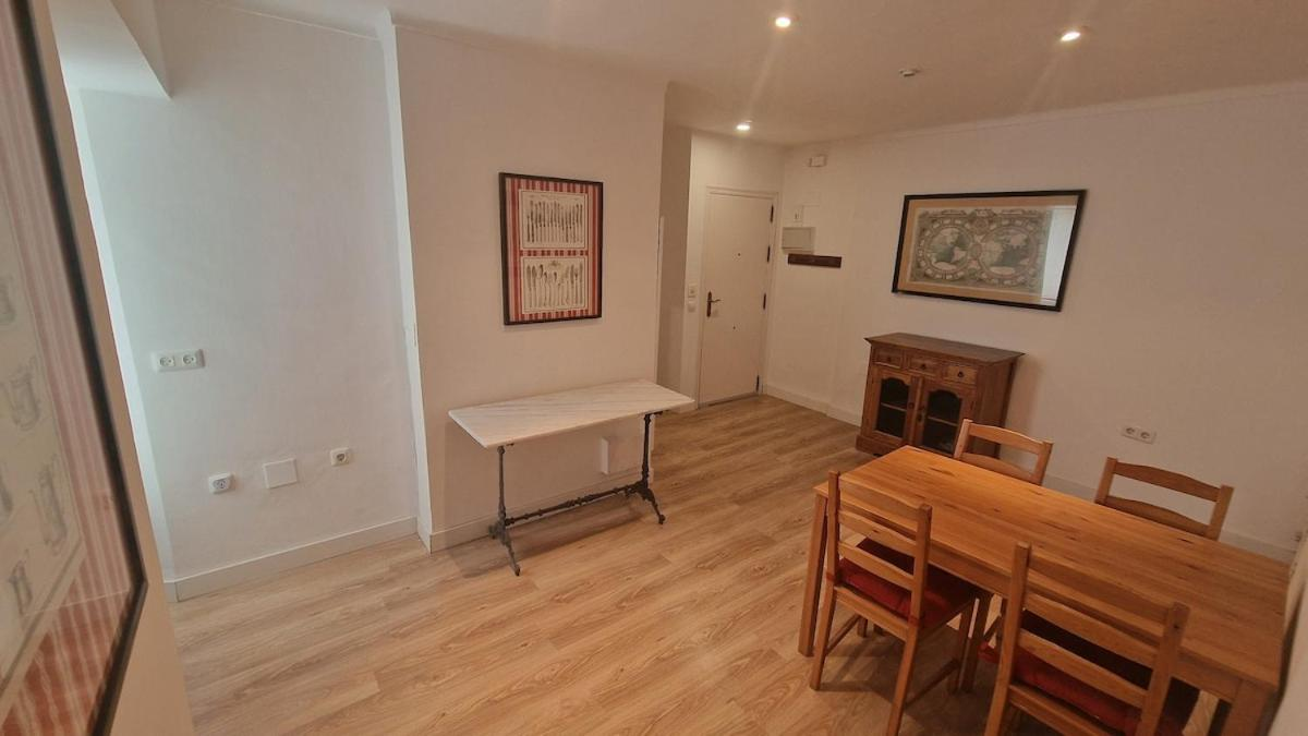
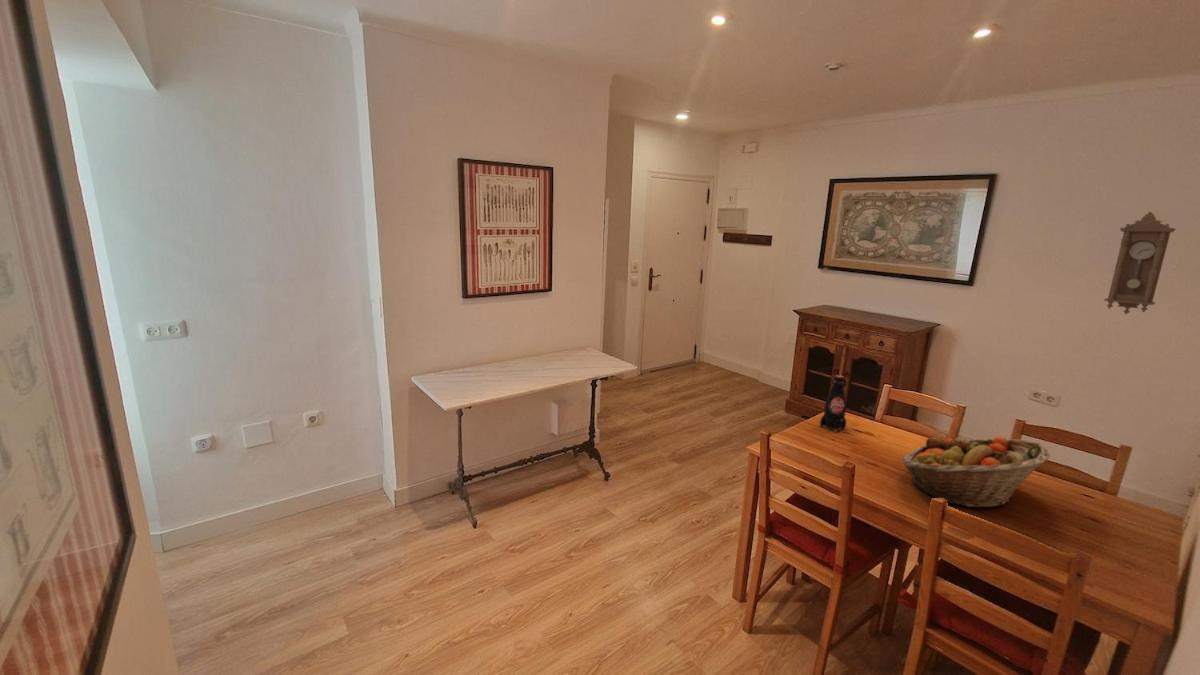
+ pendulum clock (1138, 264)
+ bottle (836, 401)
+ fruit basket (970, 464)
